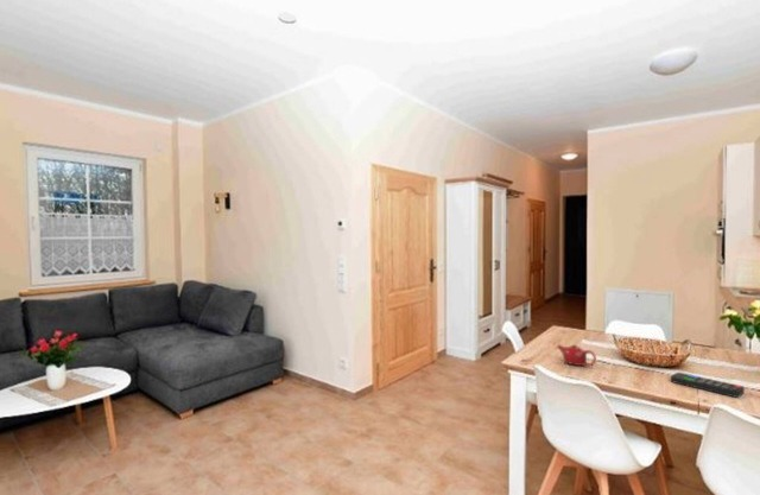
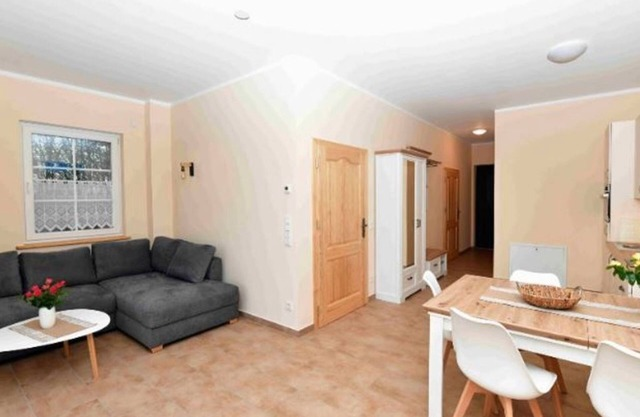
- remote control (705, 383)
- teapot (575, 354)
